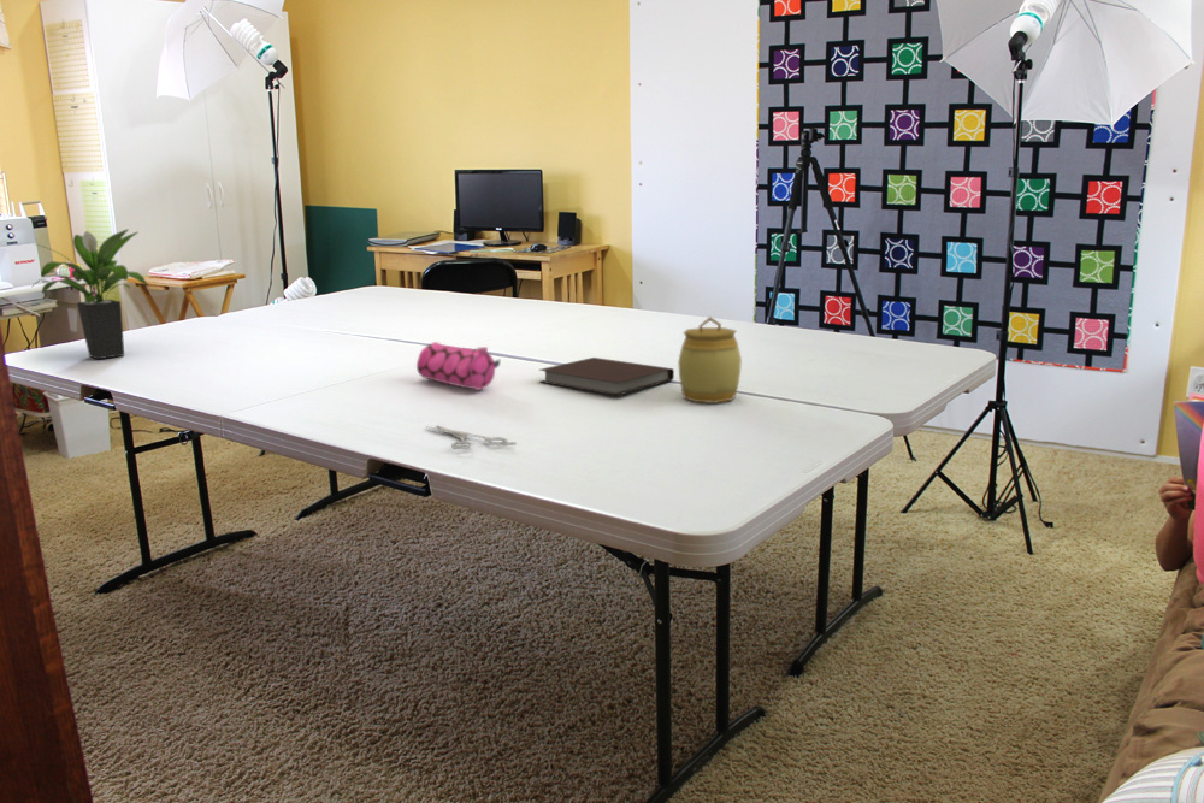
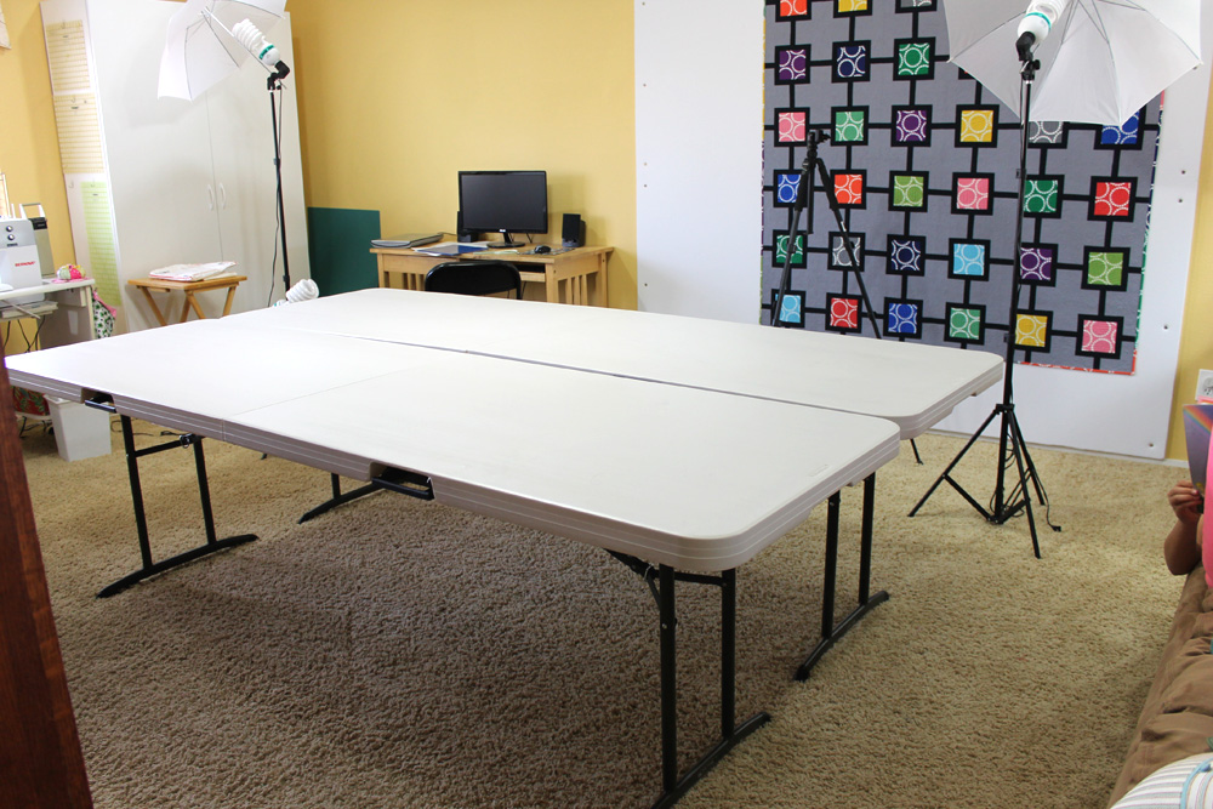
- notebook (606, 374)
- scissors (468, 435)
- potted plant (95, 294)
- jar (709, 356)
- pencil case (455, 364)
